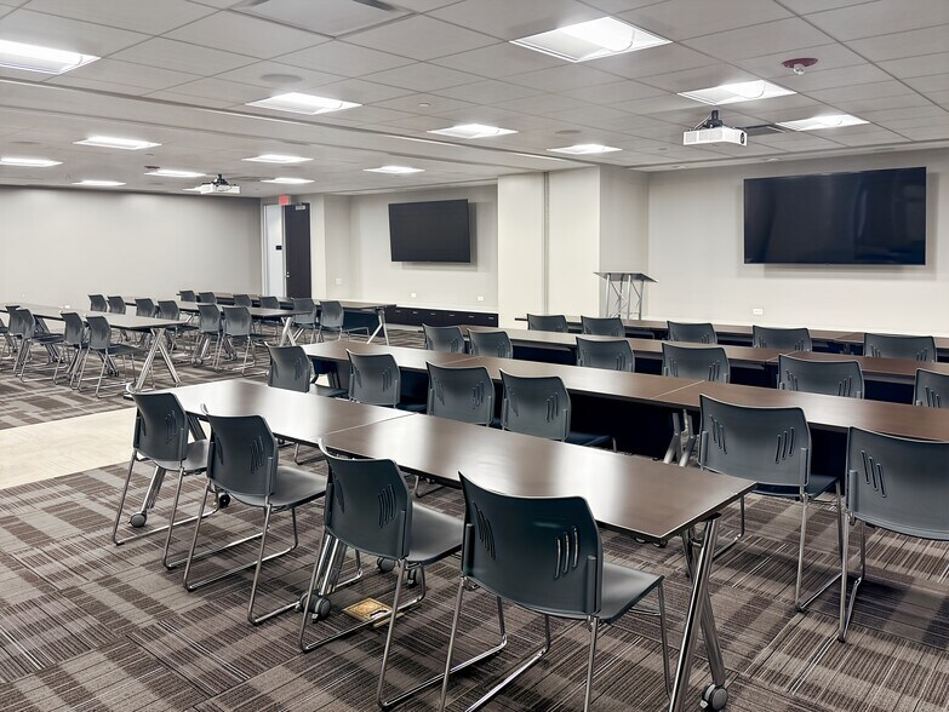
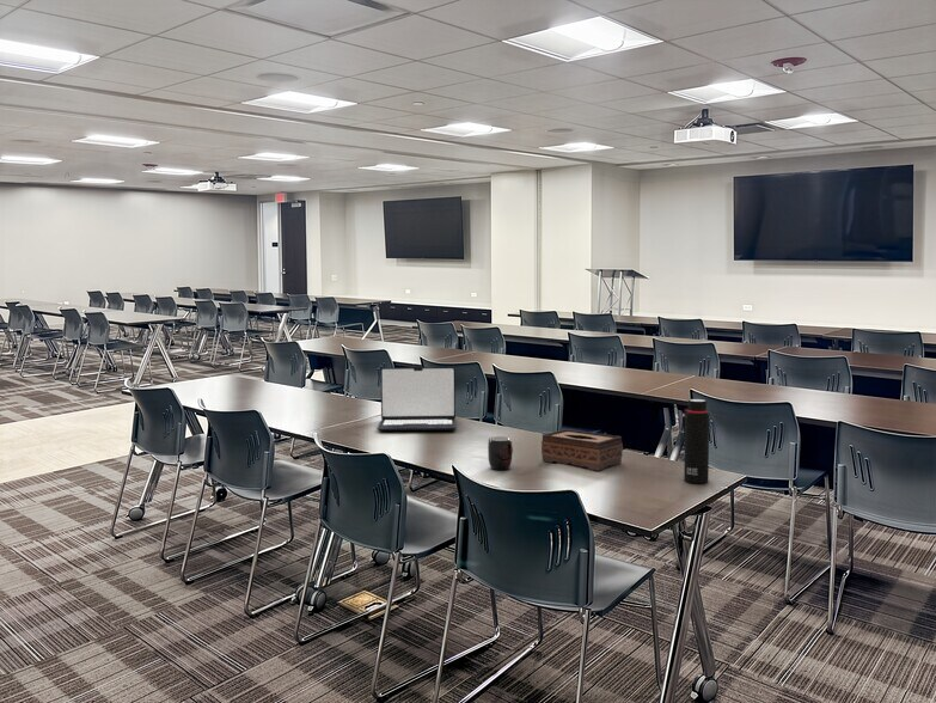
+ water bottle (695, 440)
+ laptop (417, 397)
+ tissue box (581, 448)
+ mug (502, 452)
